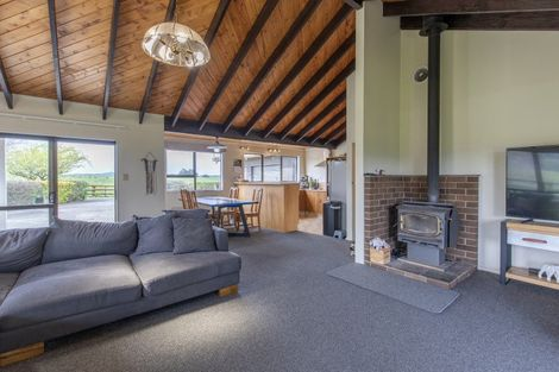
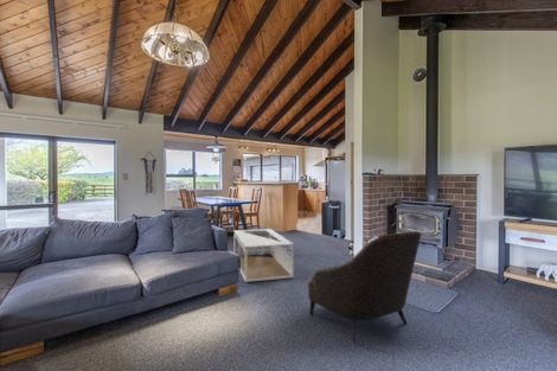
+ coffee table (260, 250)
+ armchair (364, 274)
